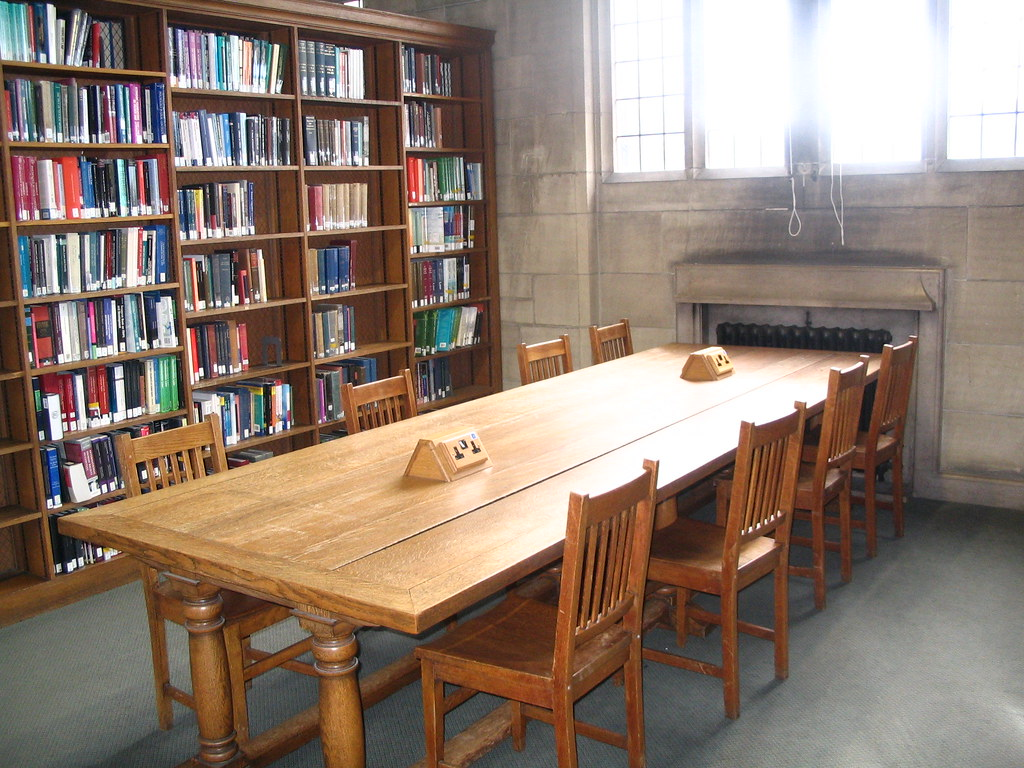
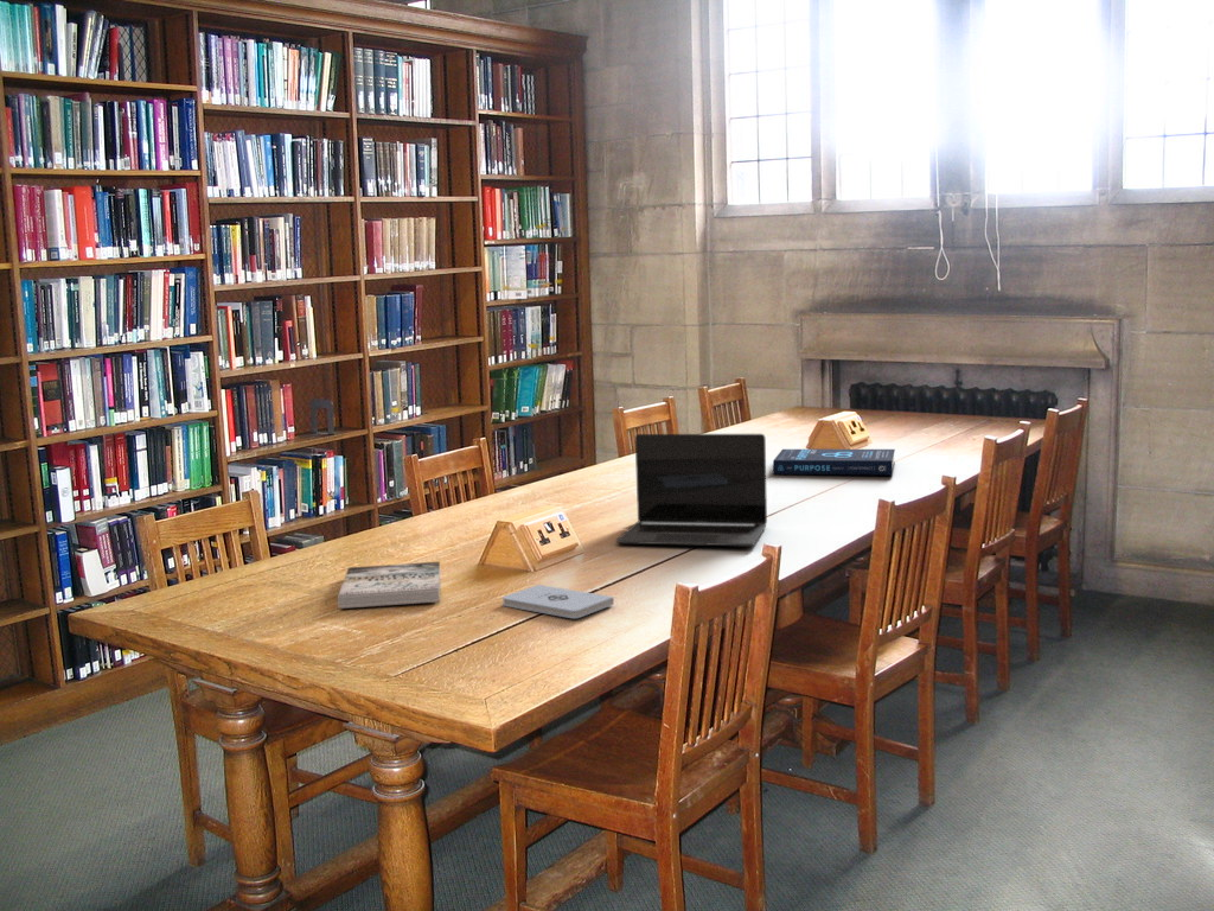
+ notepad (556, 600)
+ book (835, 461)
+ book (391, 584)
+ laptop (691, 488)
